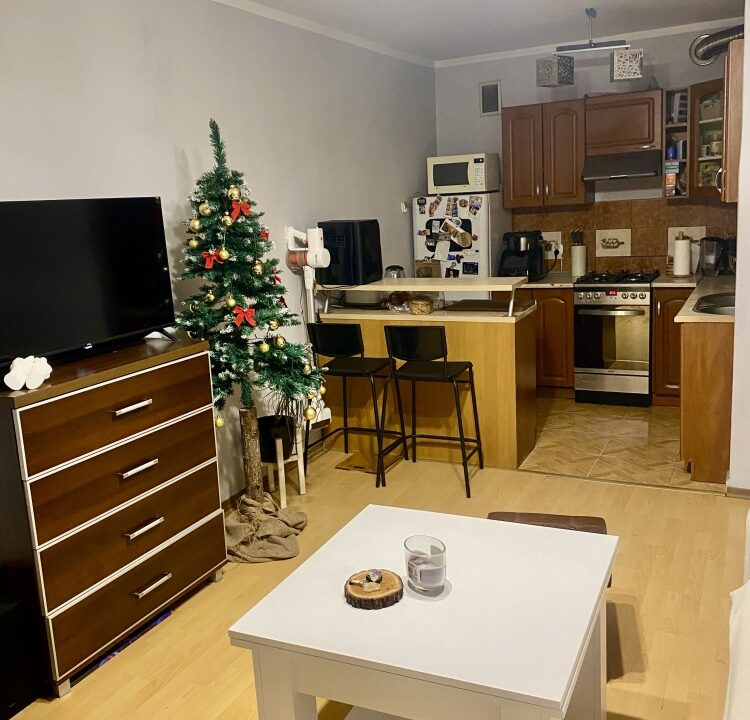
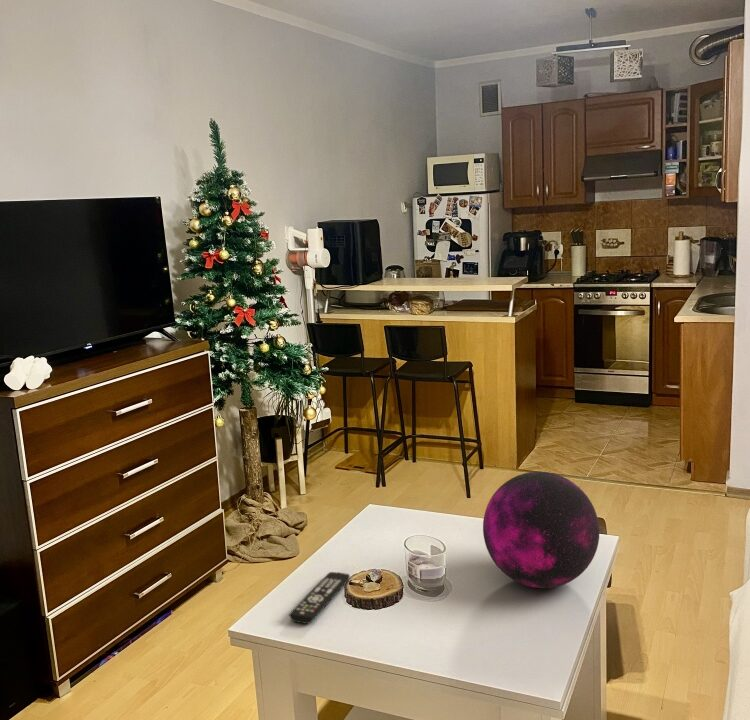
+ remote control (321, 596)
+ decorative orb (540, 529)
